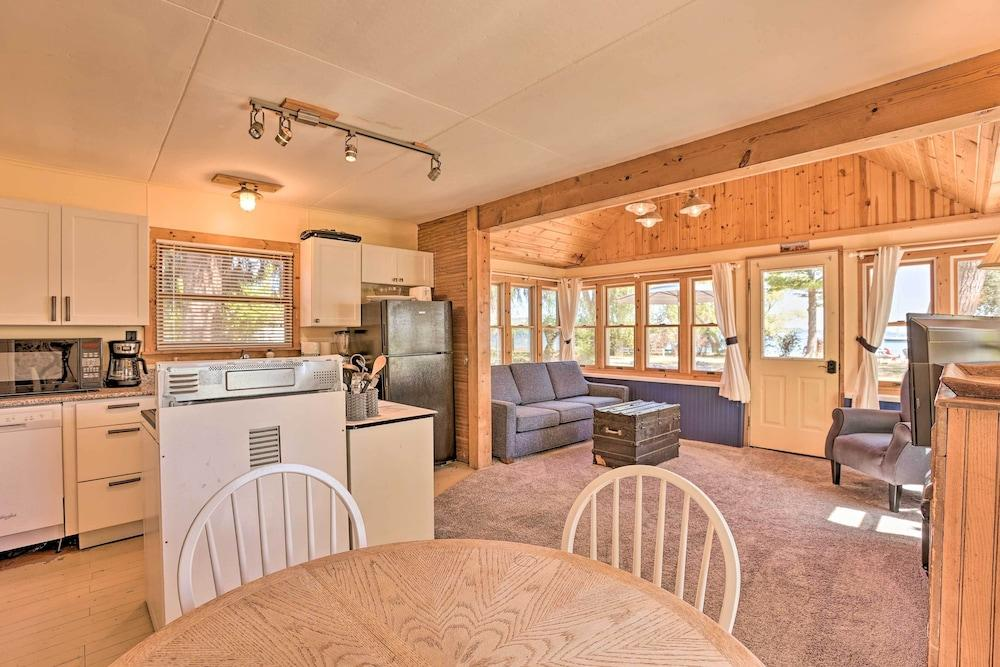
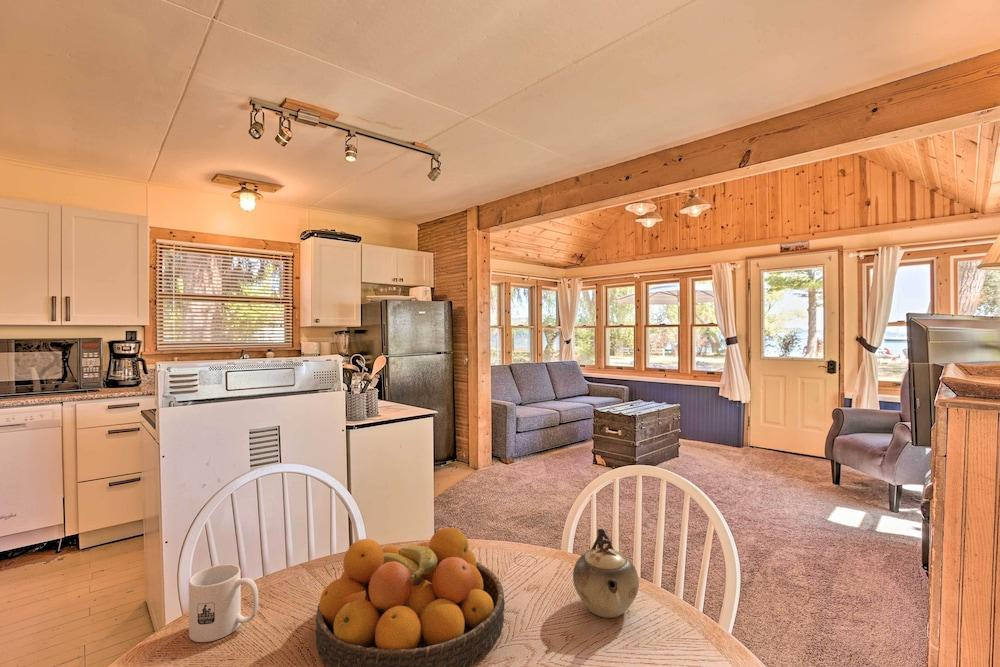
+ fruit bowl (413, 581)
+ mug (225, 601)
+ teapot (606, 576)
